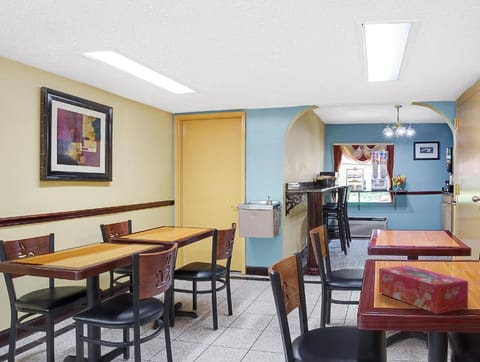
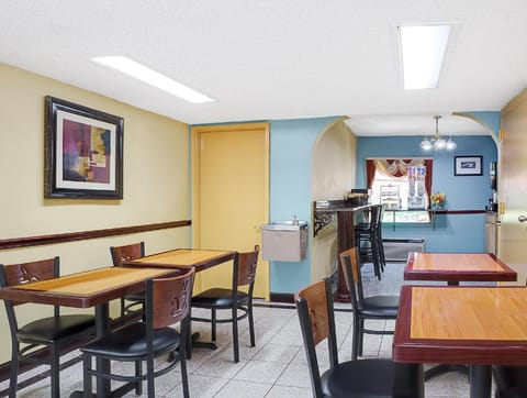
- tissue box (420, 287)
